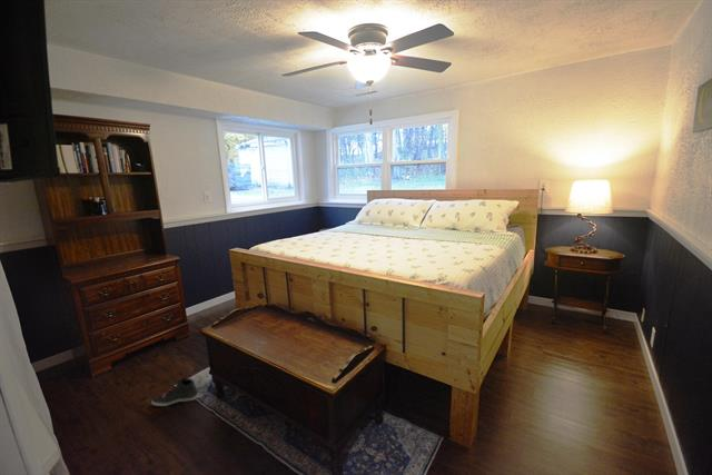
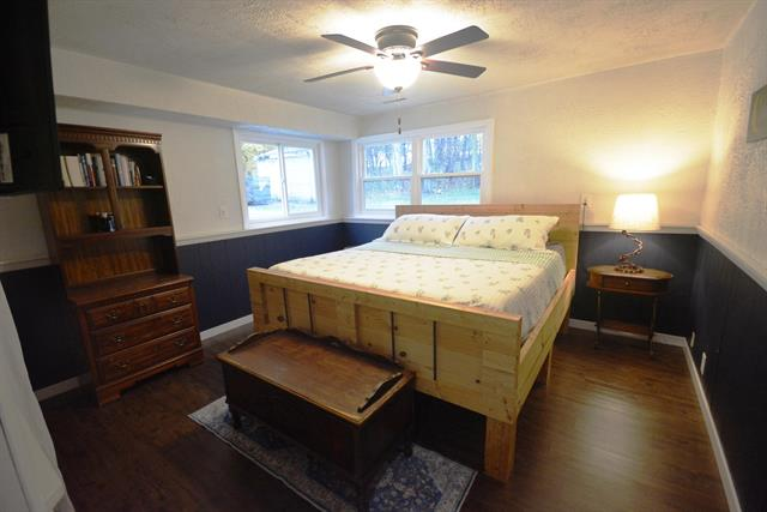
- sneaker (175, 390)
